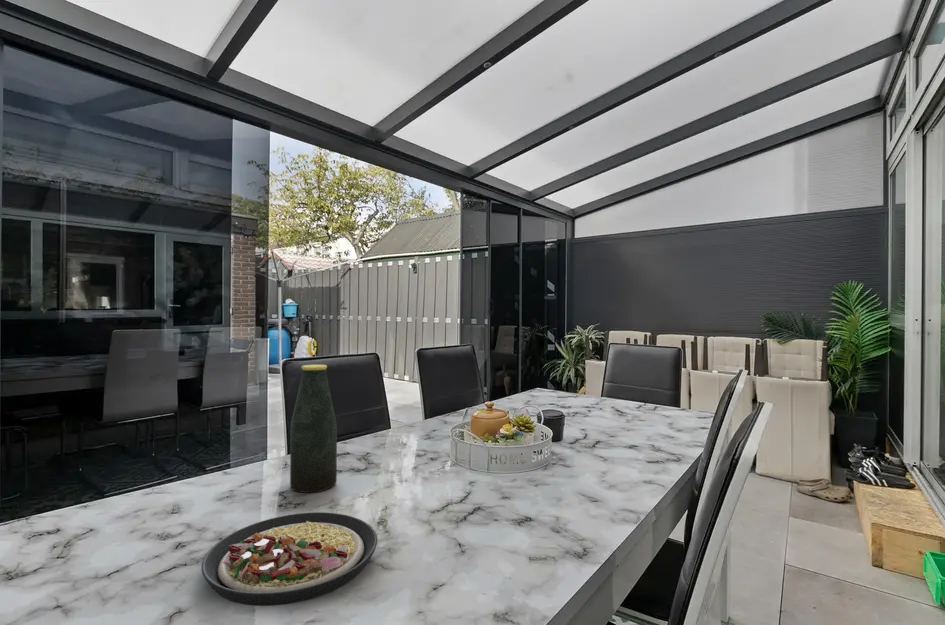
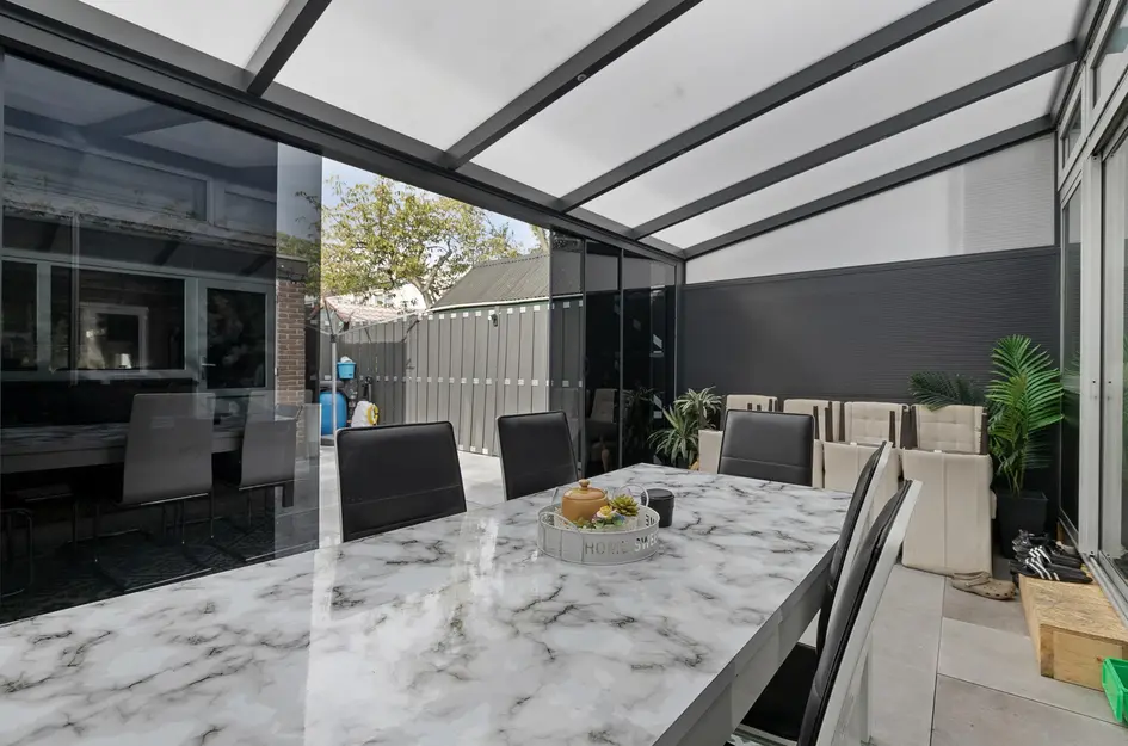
- bottle (313, 425)
- plate (294, 549)
